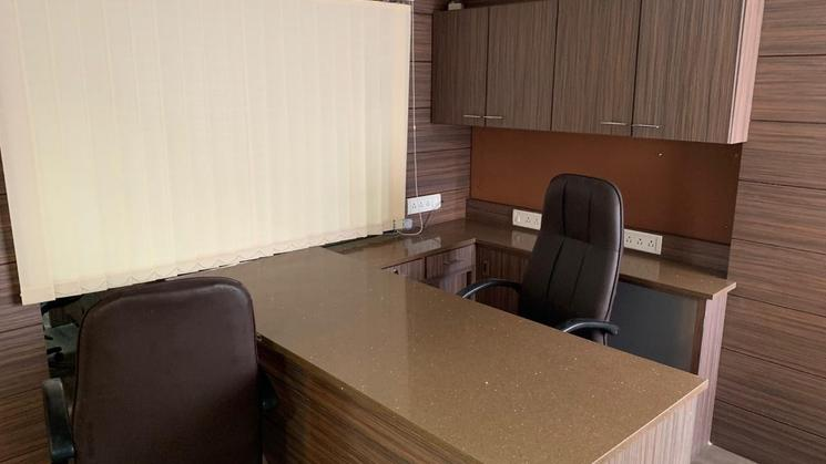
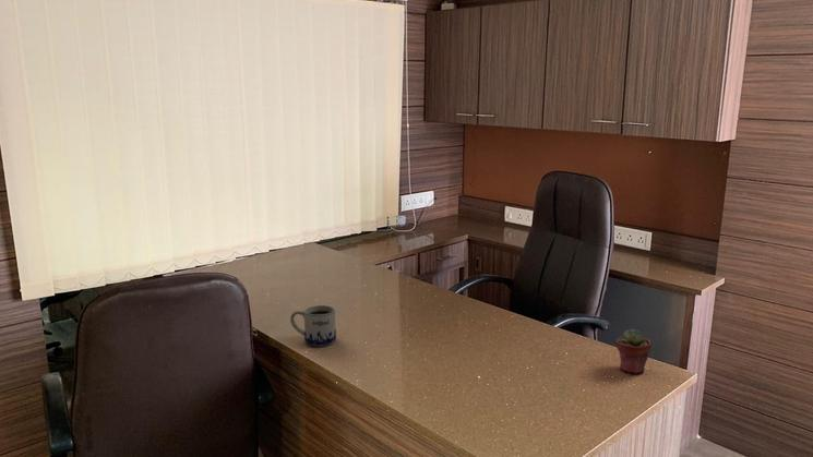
+ potted succulent (633, 349)
+ mug (315, 325)
